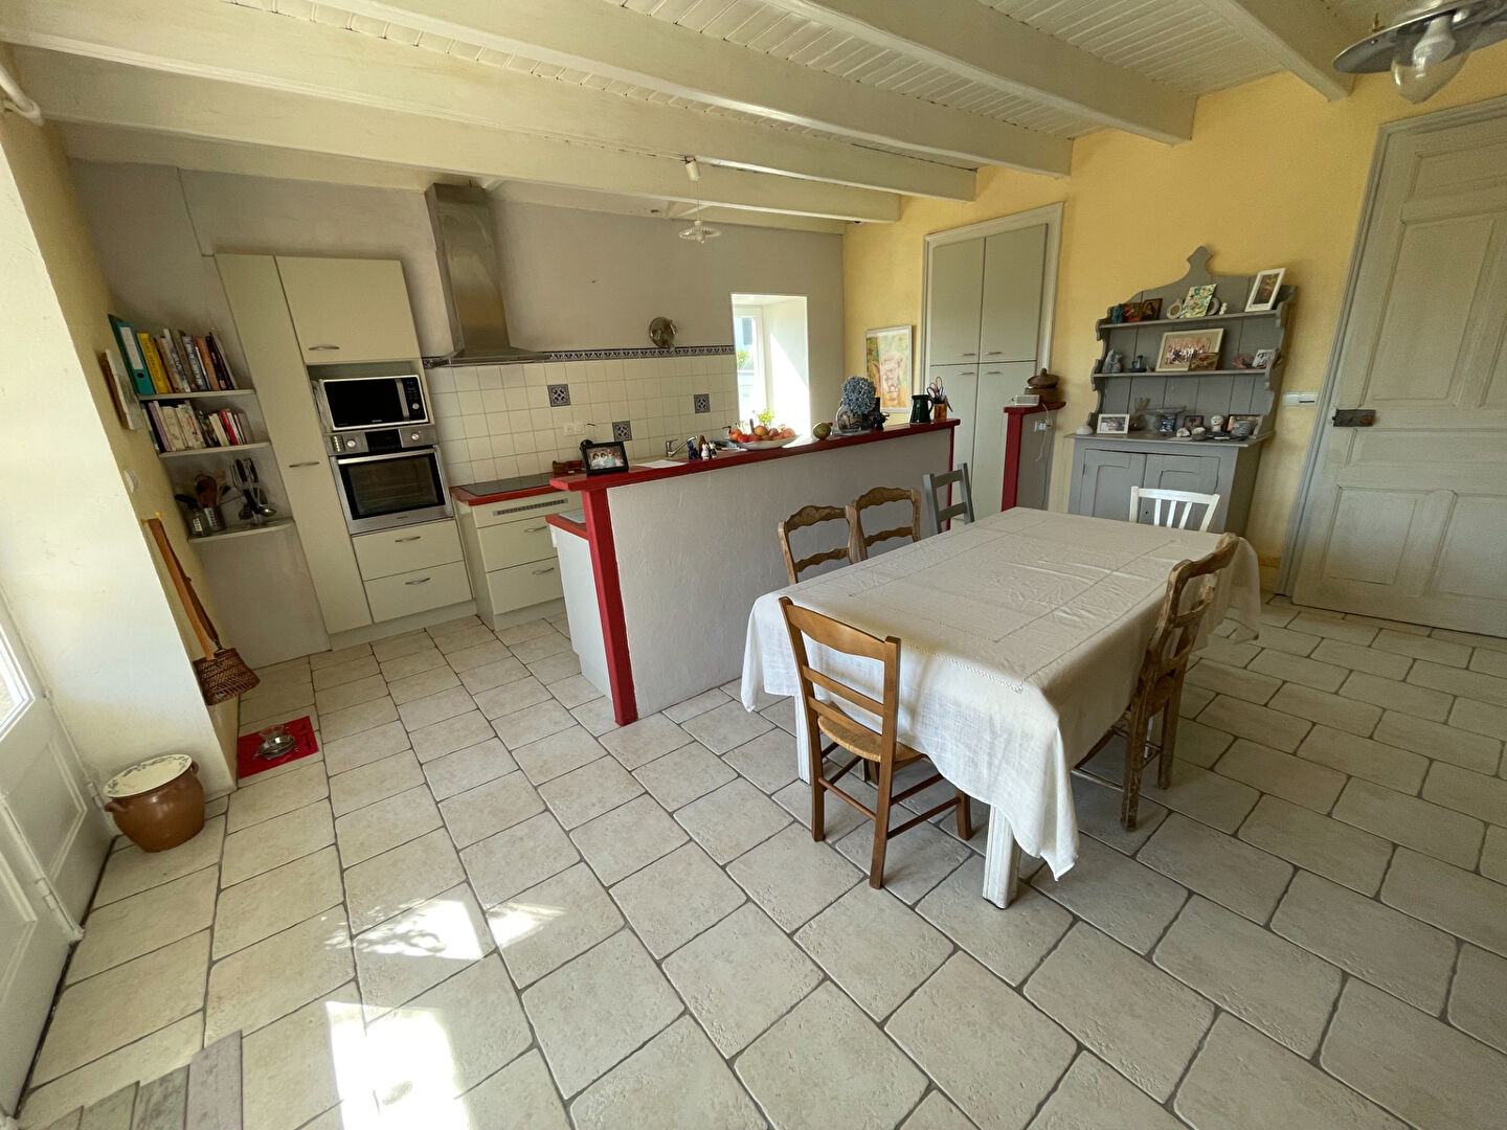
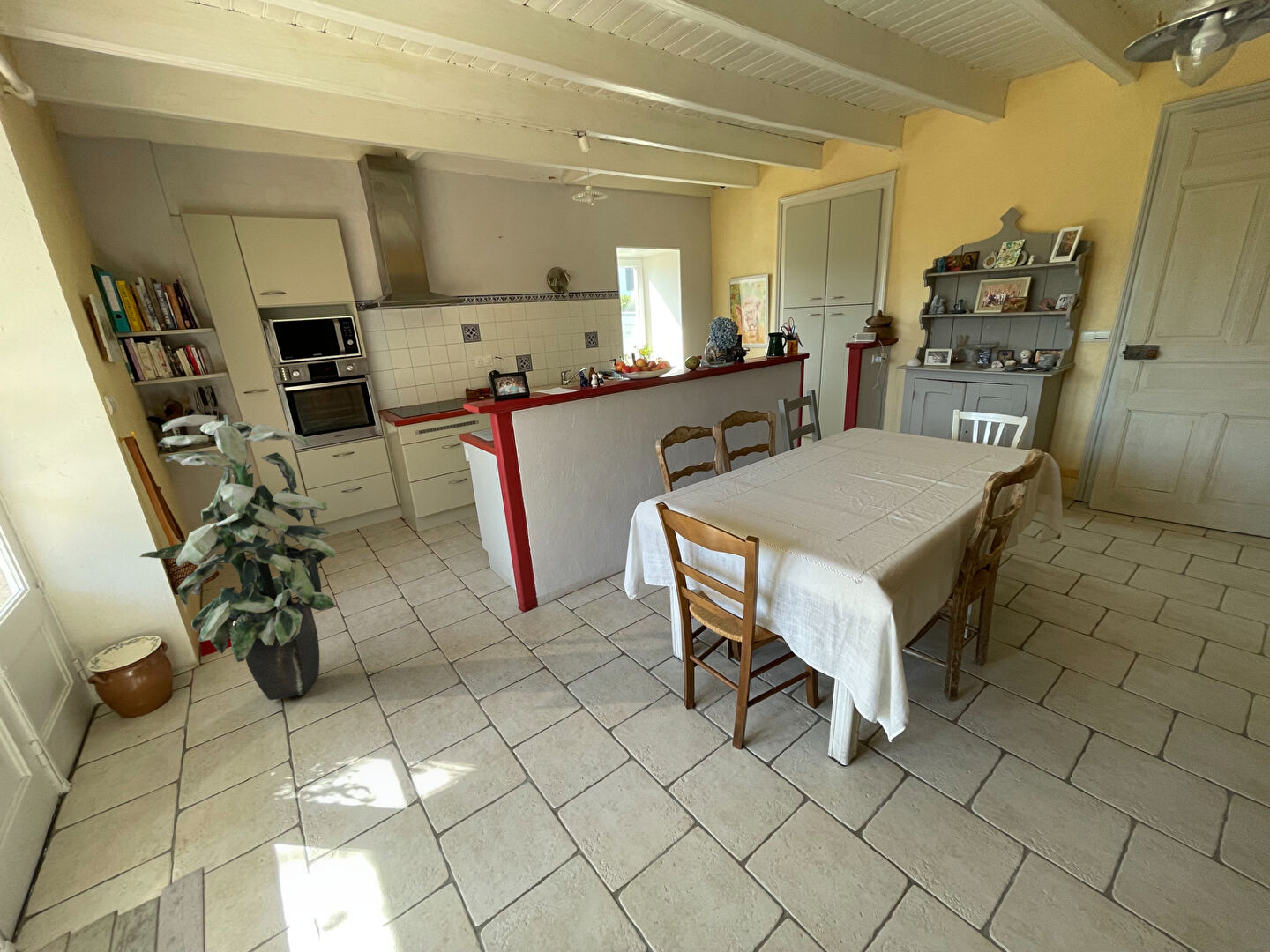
+ indoor plant (252, 559)
